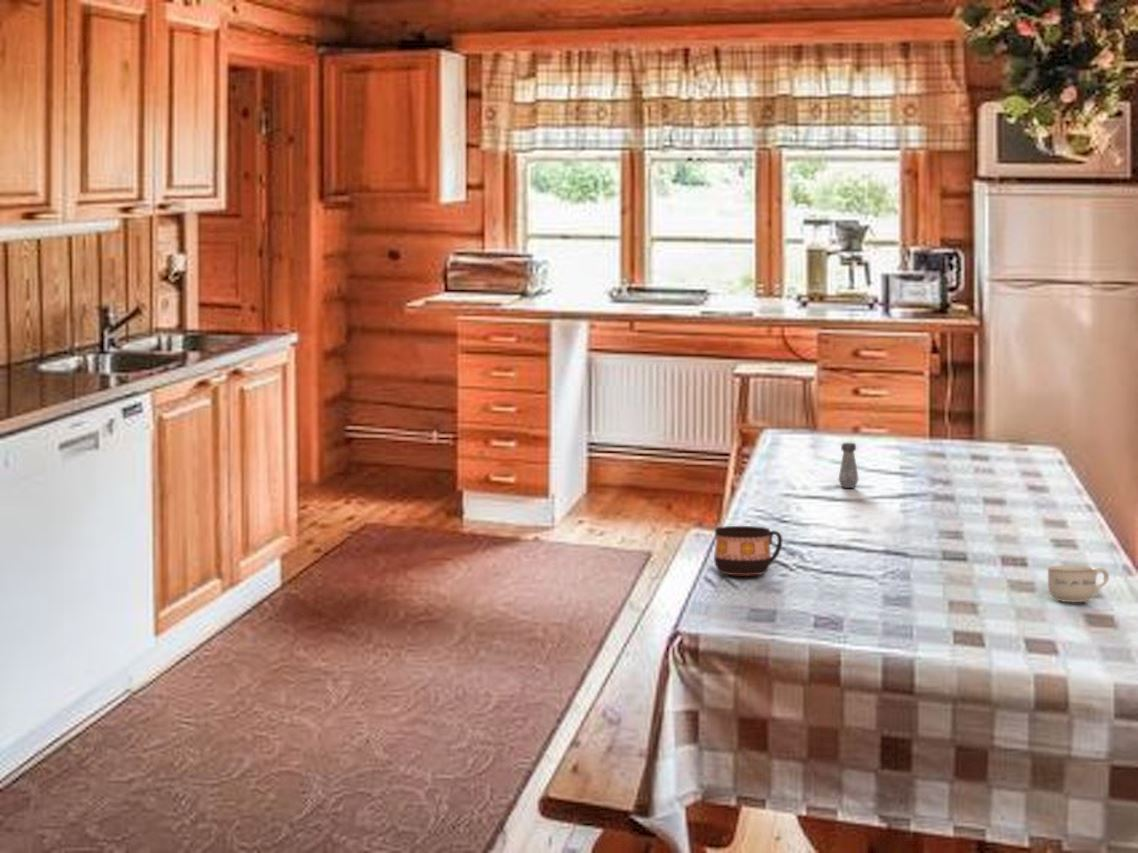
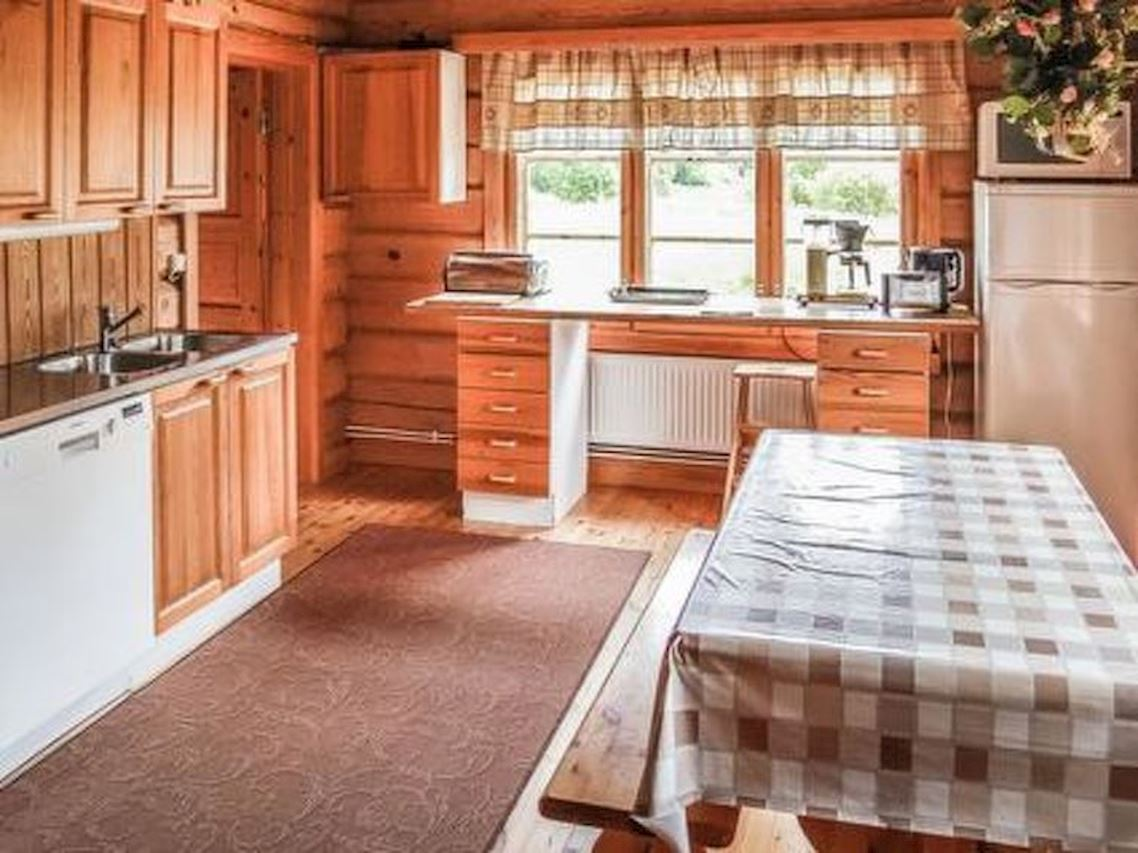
- salt shaker (848, 464)
- cup (1078, 584)
- cup (745, 551)
